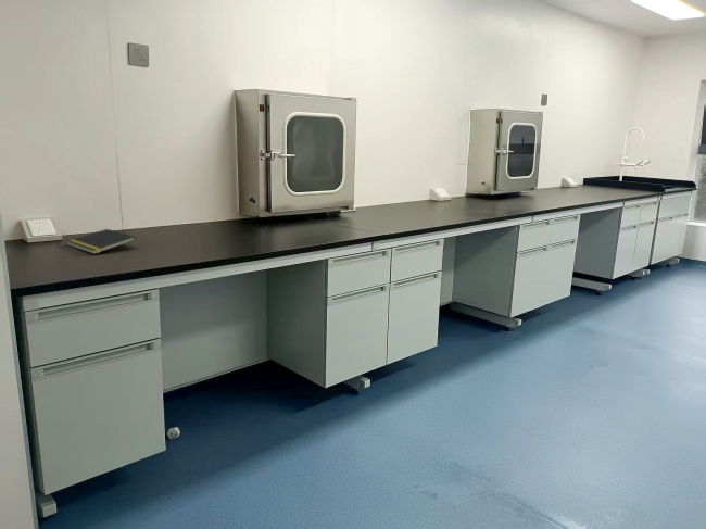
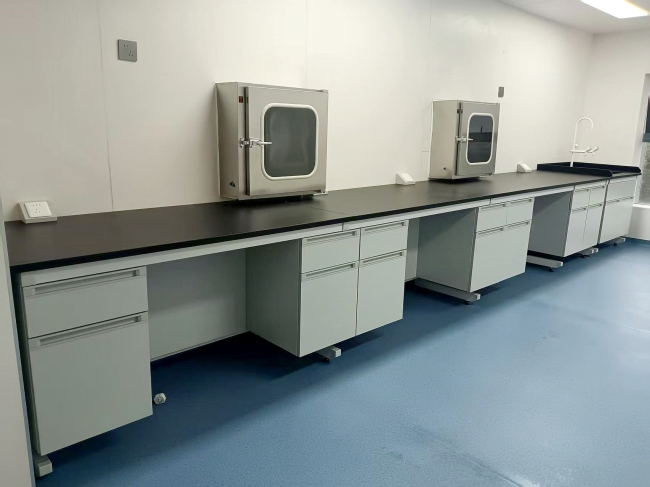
- notepad (101, 240)
